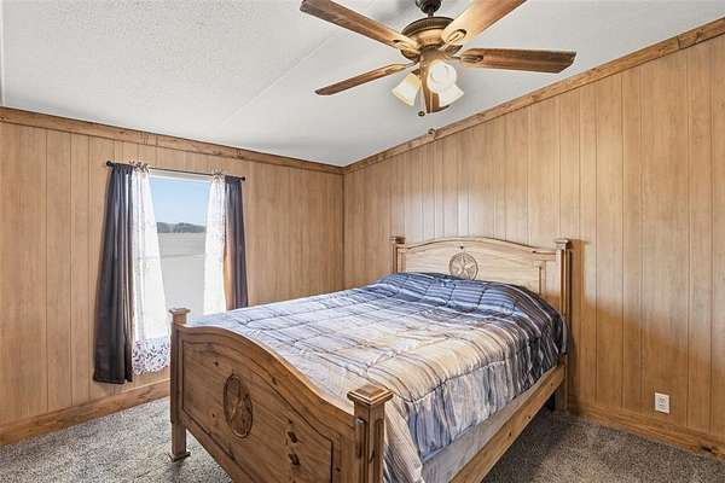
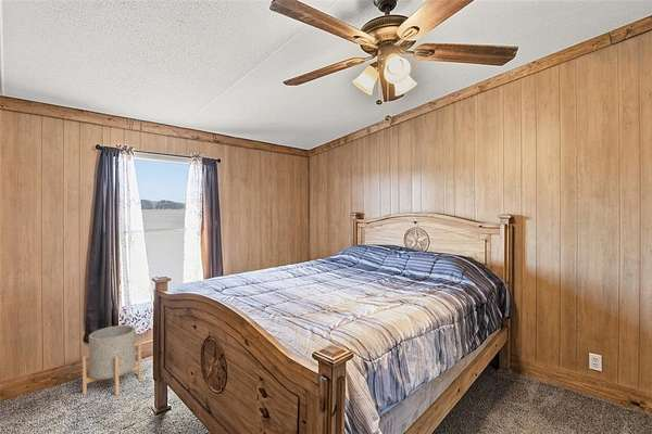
+ planter (113, 358)
